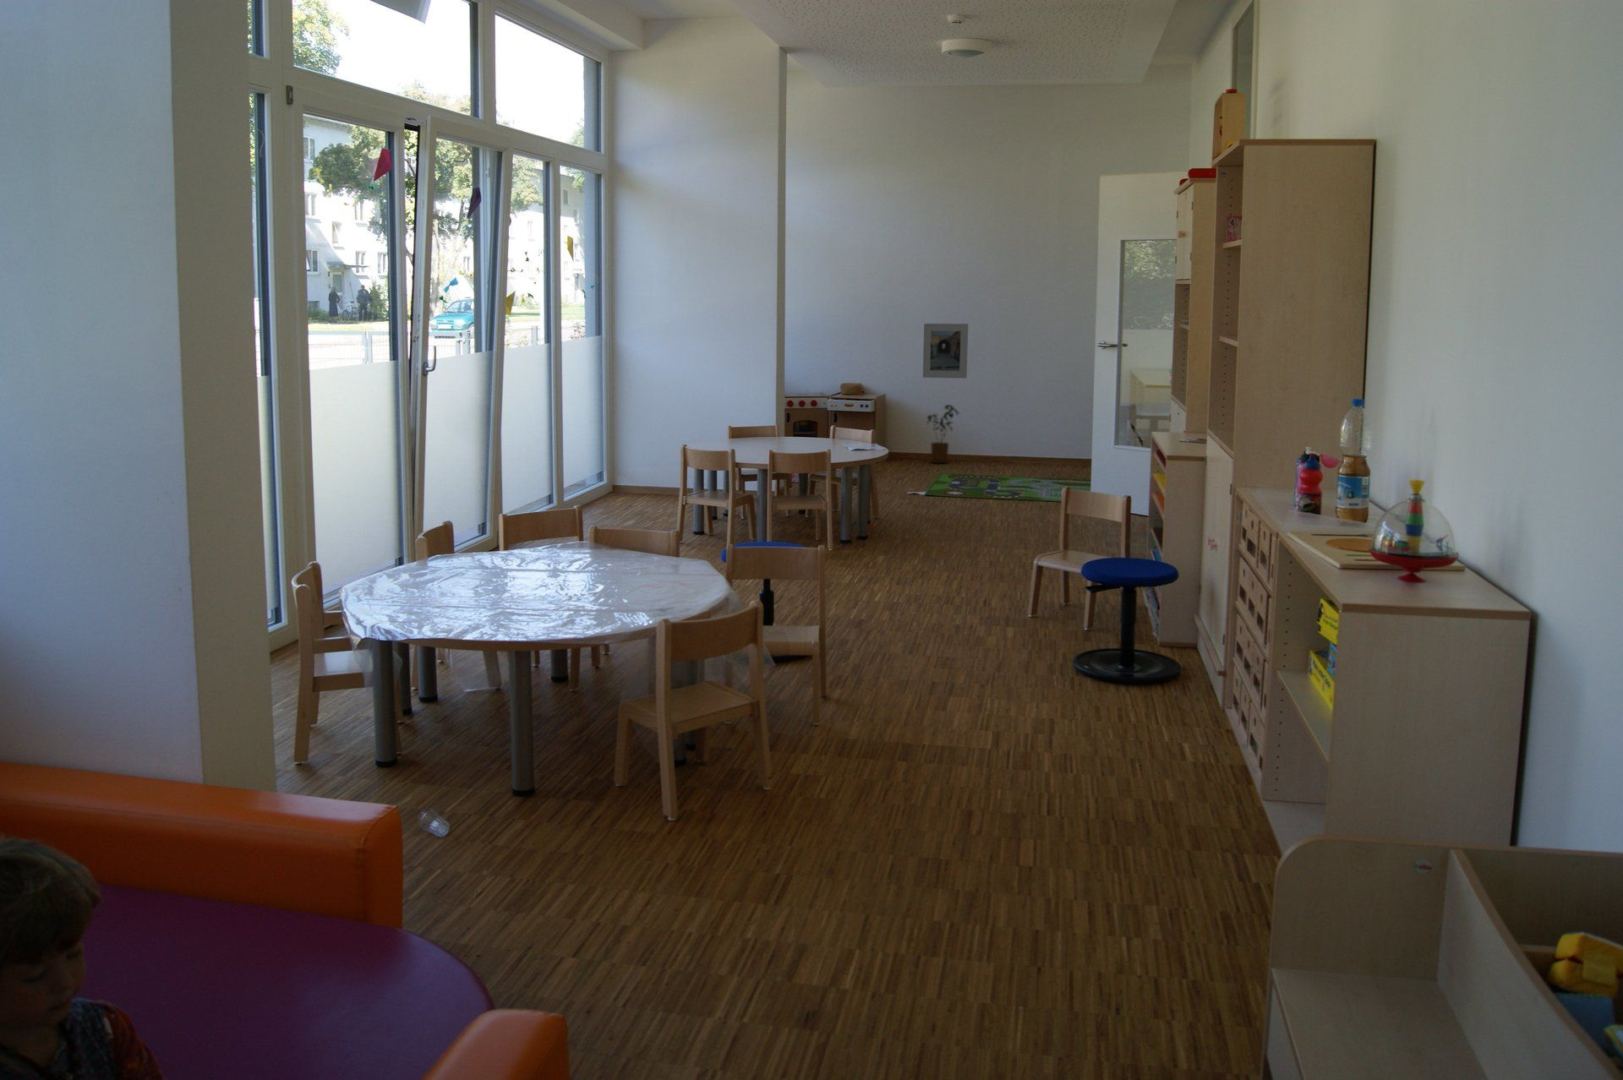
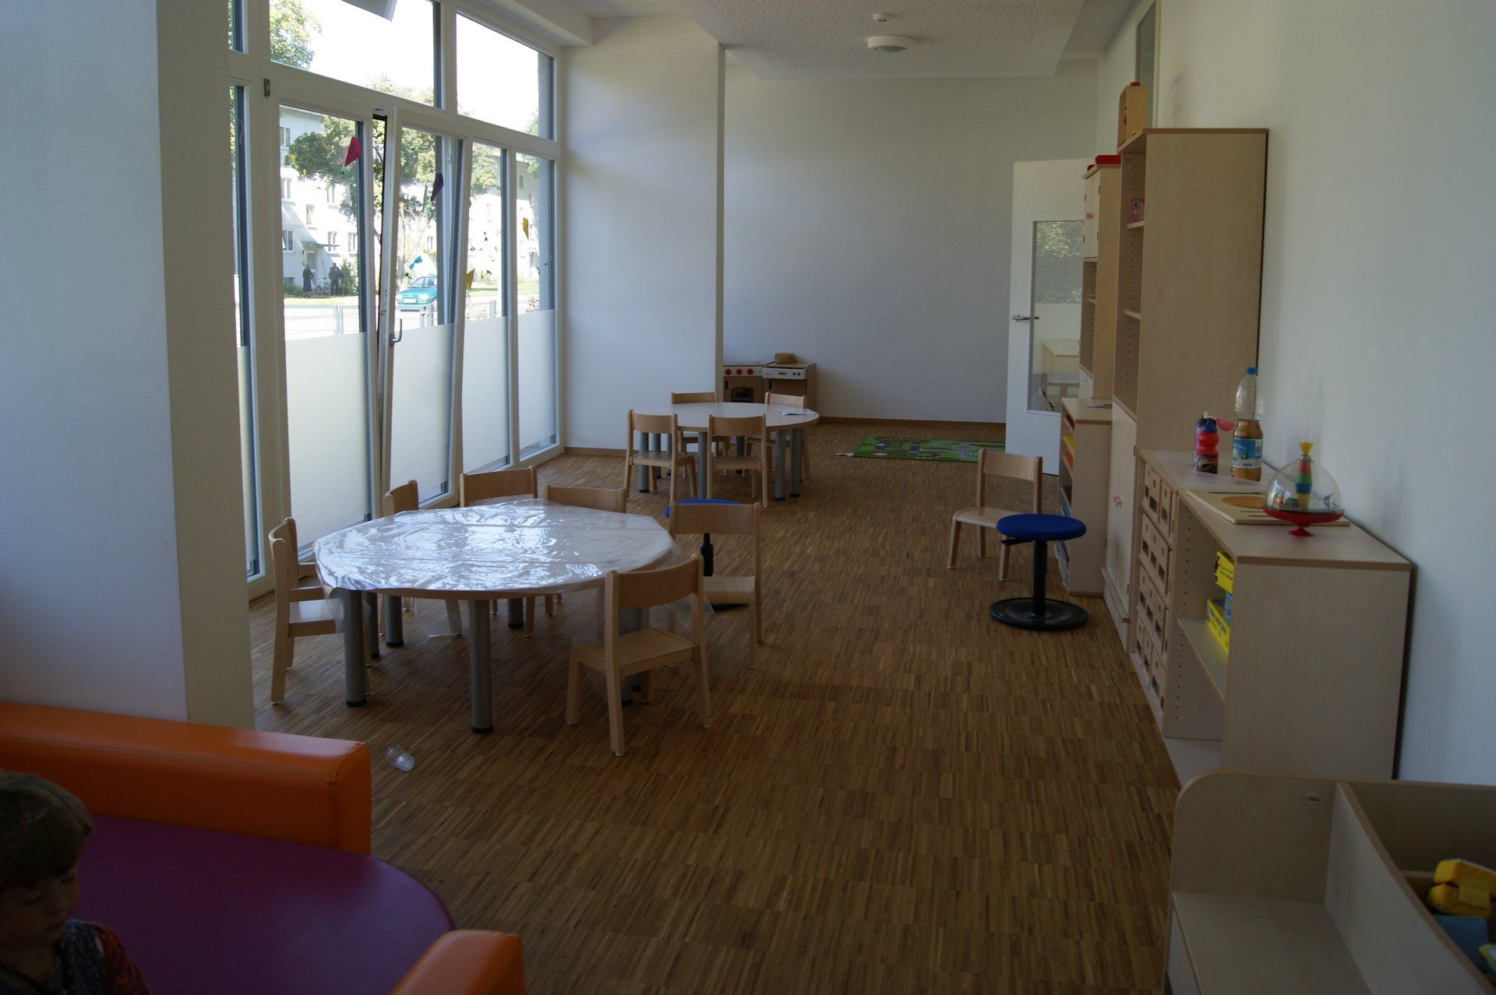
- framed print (945, 351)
- house plant (941, 434)
